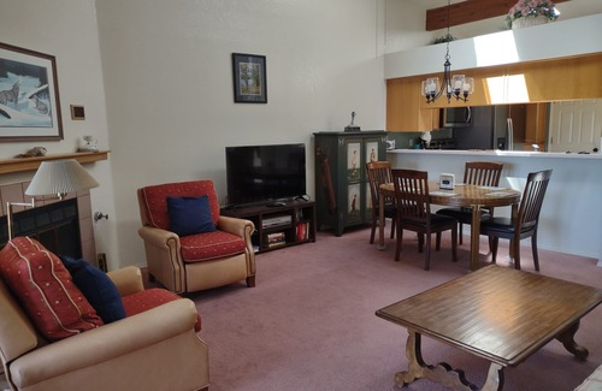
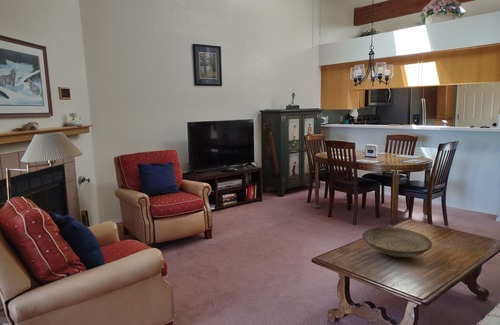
+ decorative bowl (395, 245)
